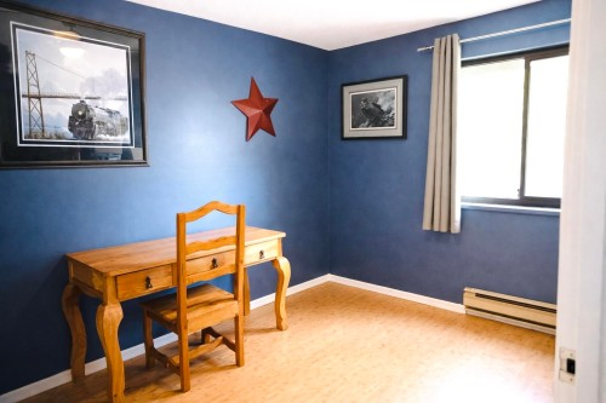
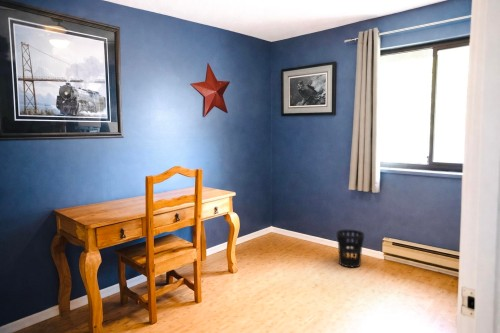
+ wastebasket (350, 248)
